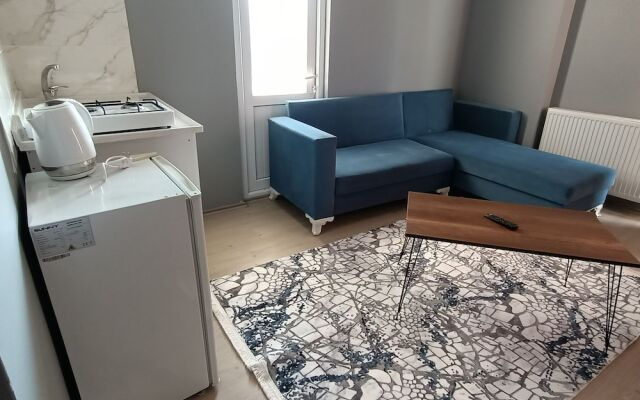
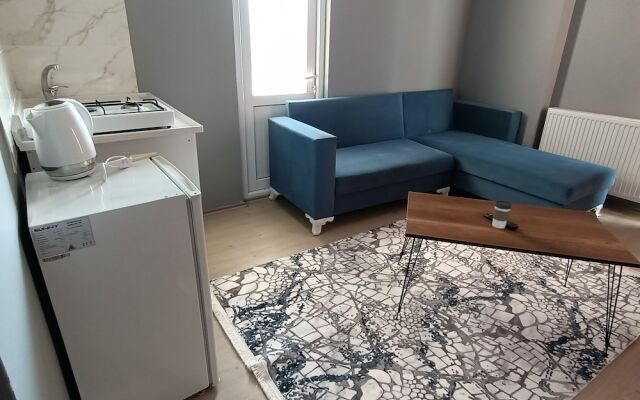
+ coffee cup (501, 214)
